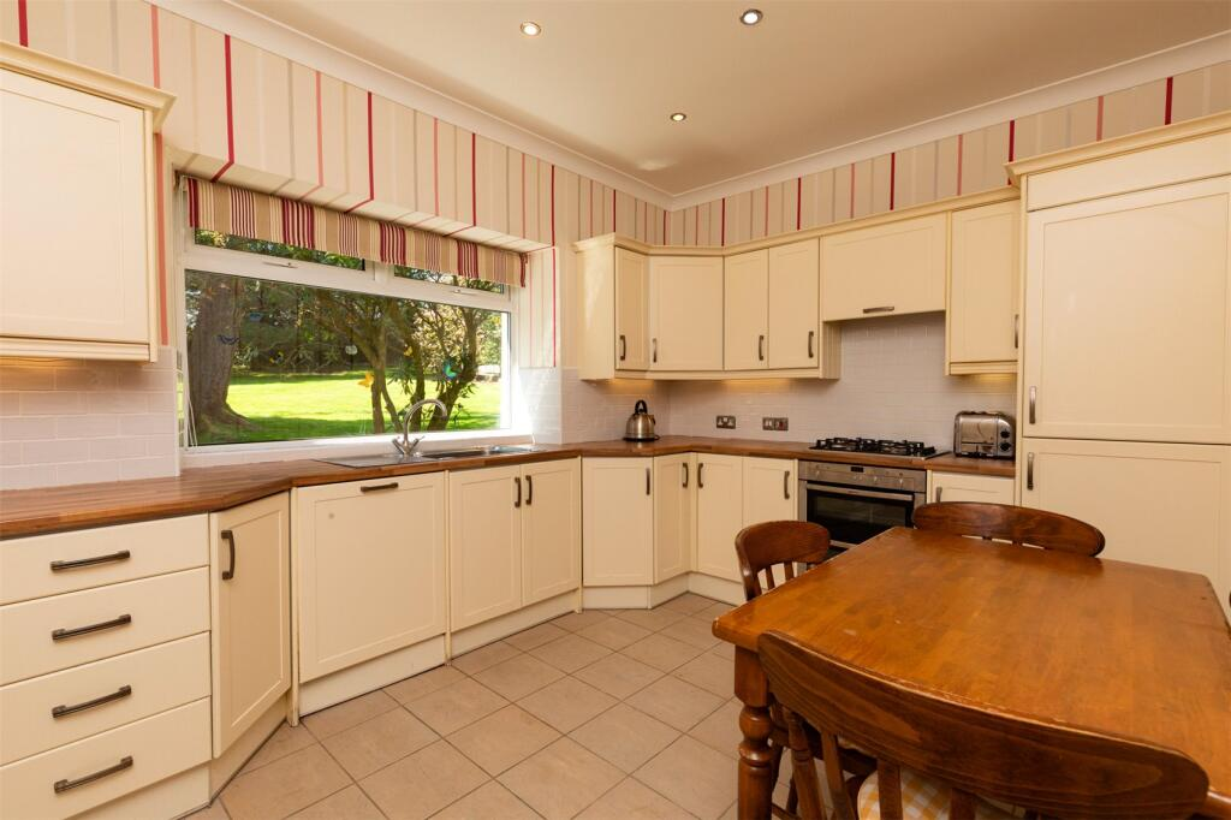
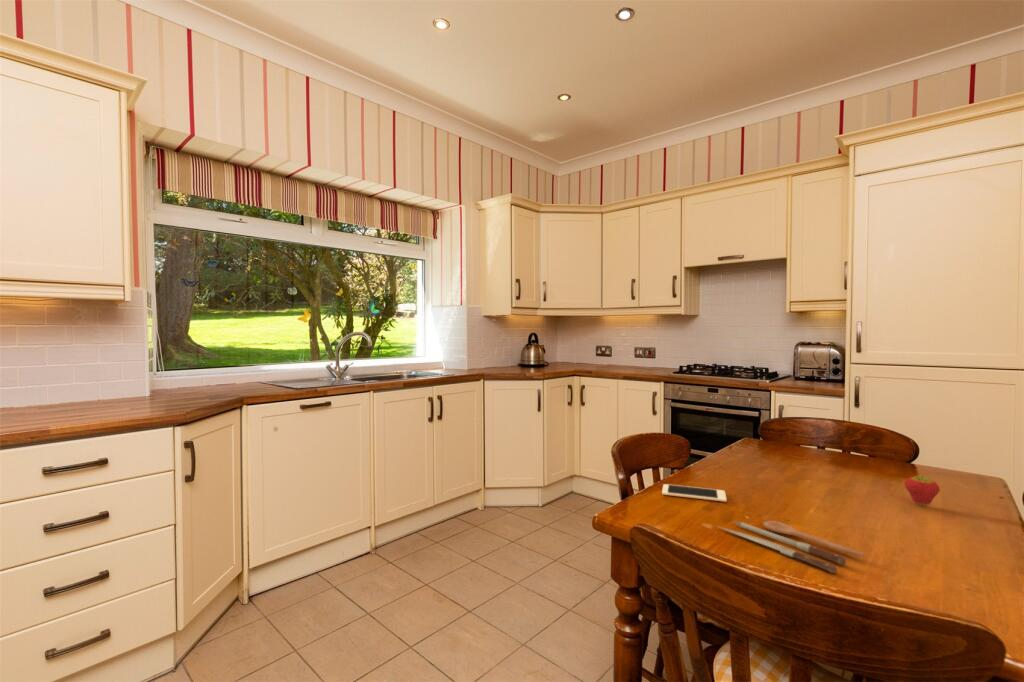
+ cell phone (693, 492)
+ spoon (785, 538)
+ fruit (921, 490)
